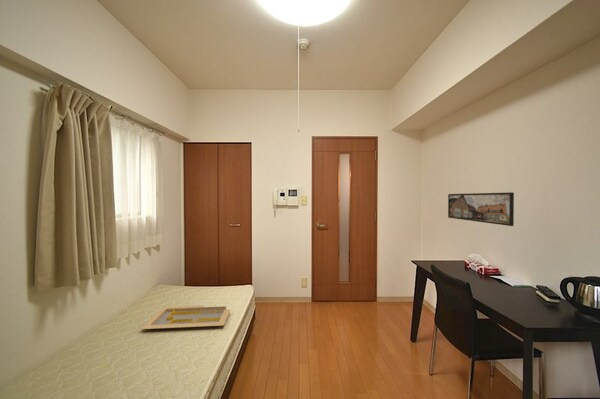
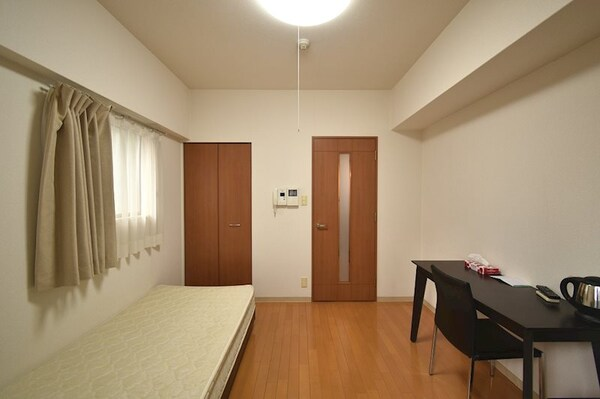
- serving tray (191, 317)
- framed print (475, 207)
